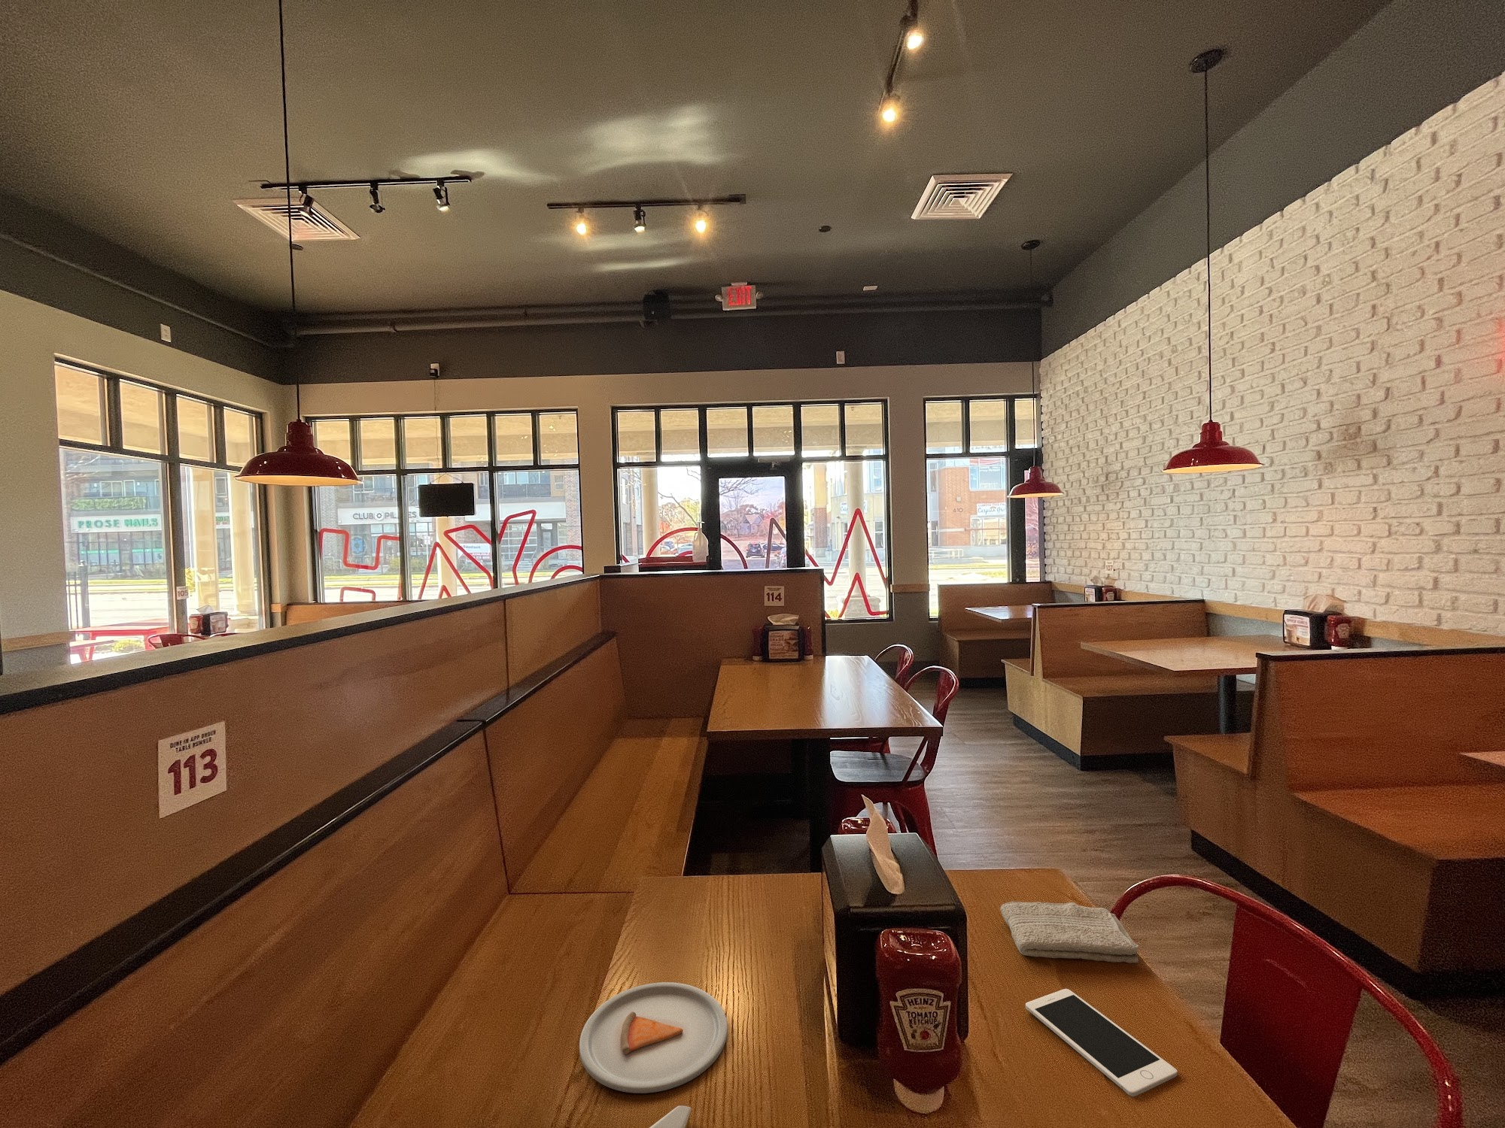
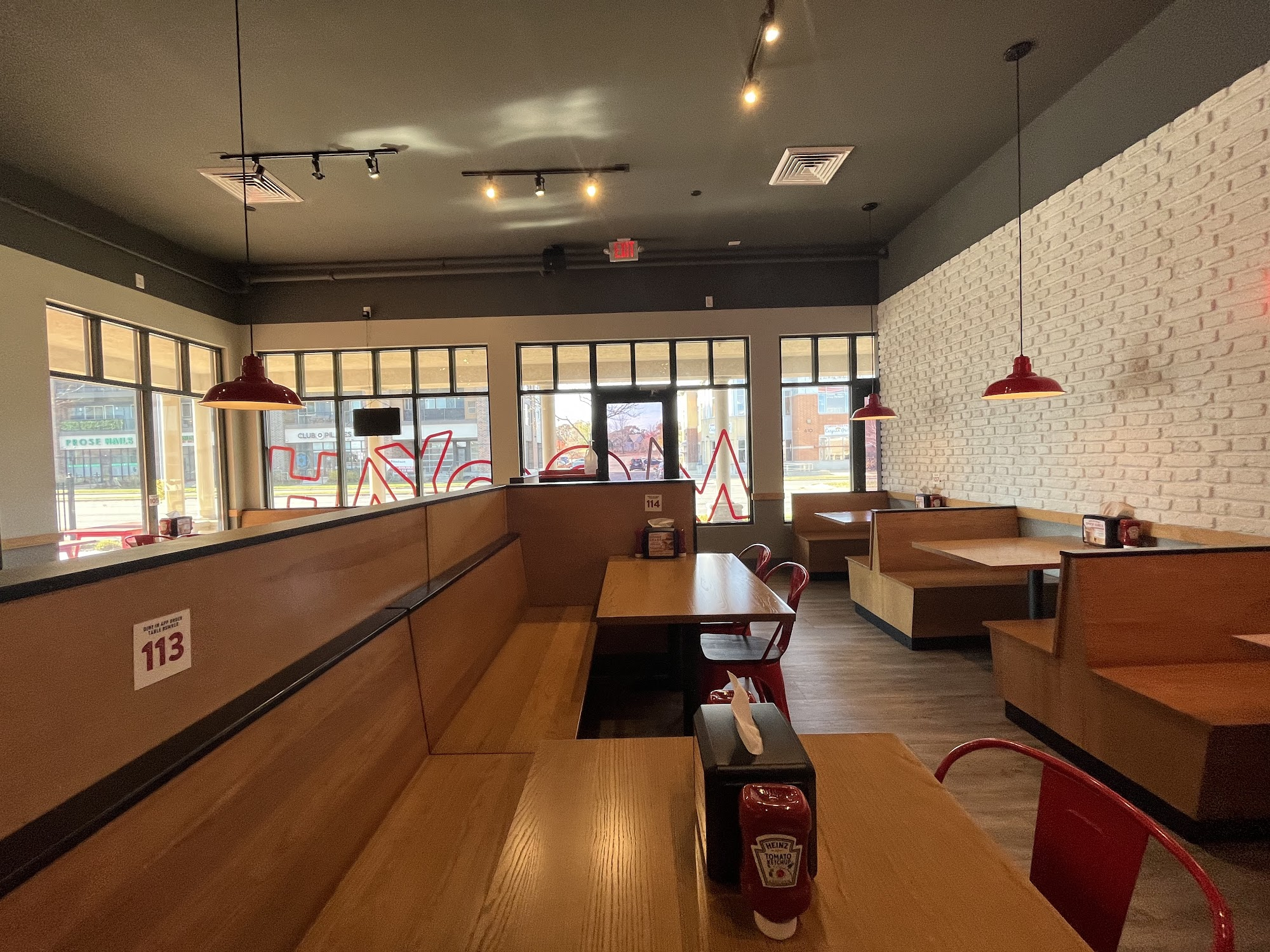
- dinner plate (652, 1052)
- washcloth (1067, 930)
- cell phone (1096, 1037)
